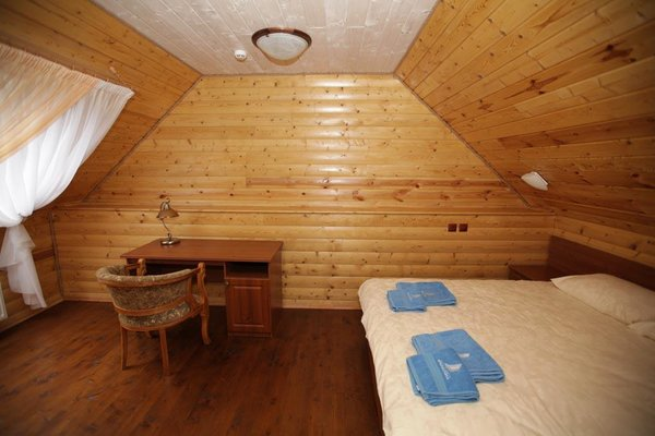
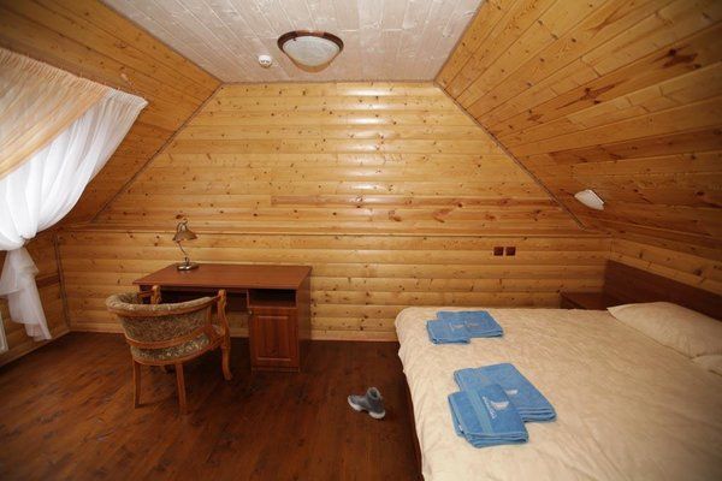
+ sneaker (366, 397)
